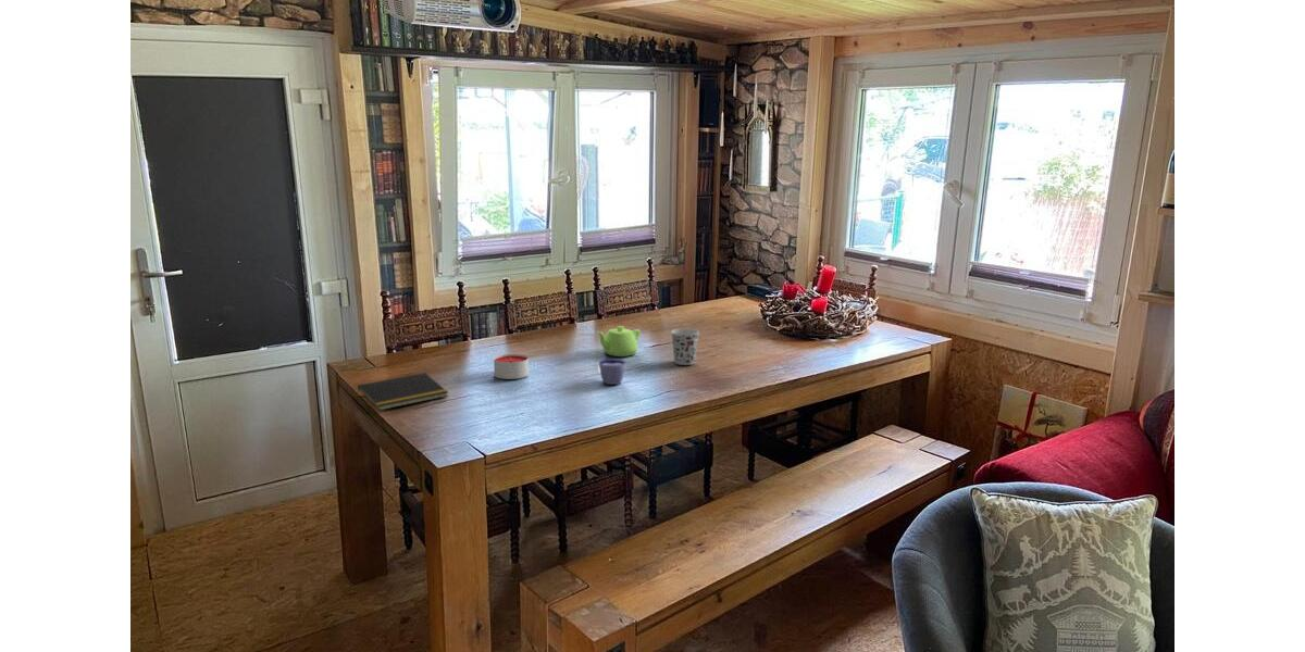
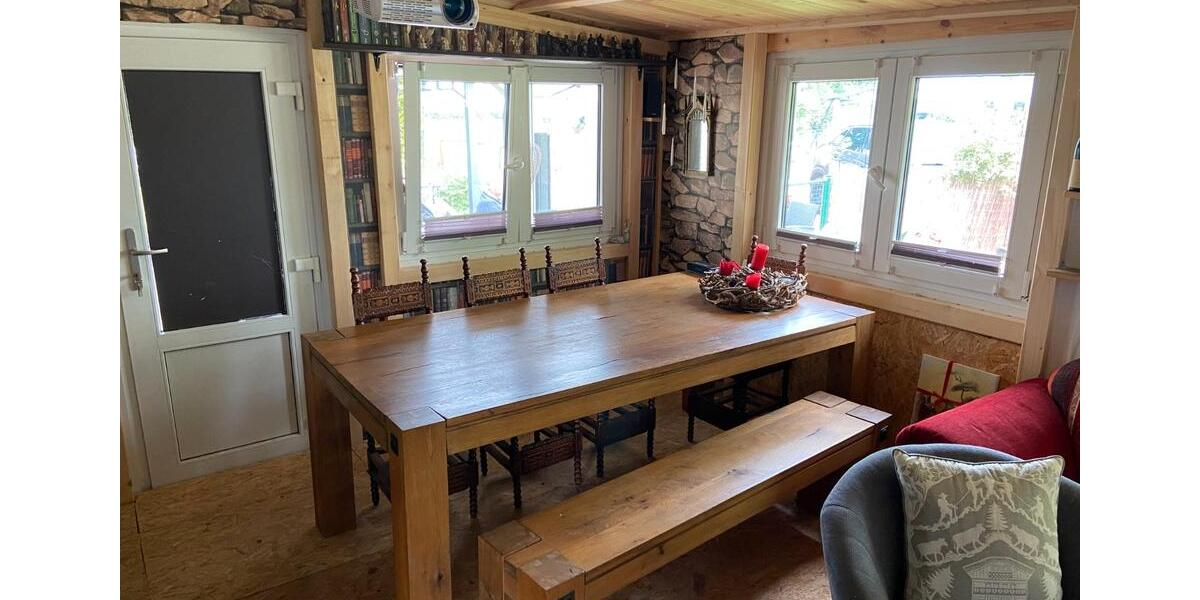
- candle (511, 365)
- cup (684, 347)
- notepad (403, 390)
- cup (609, 371)
- teapot (618, 339)
